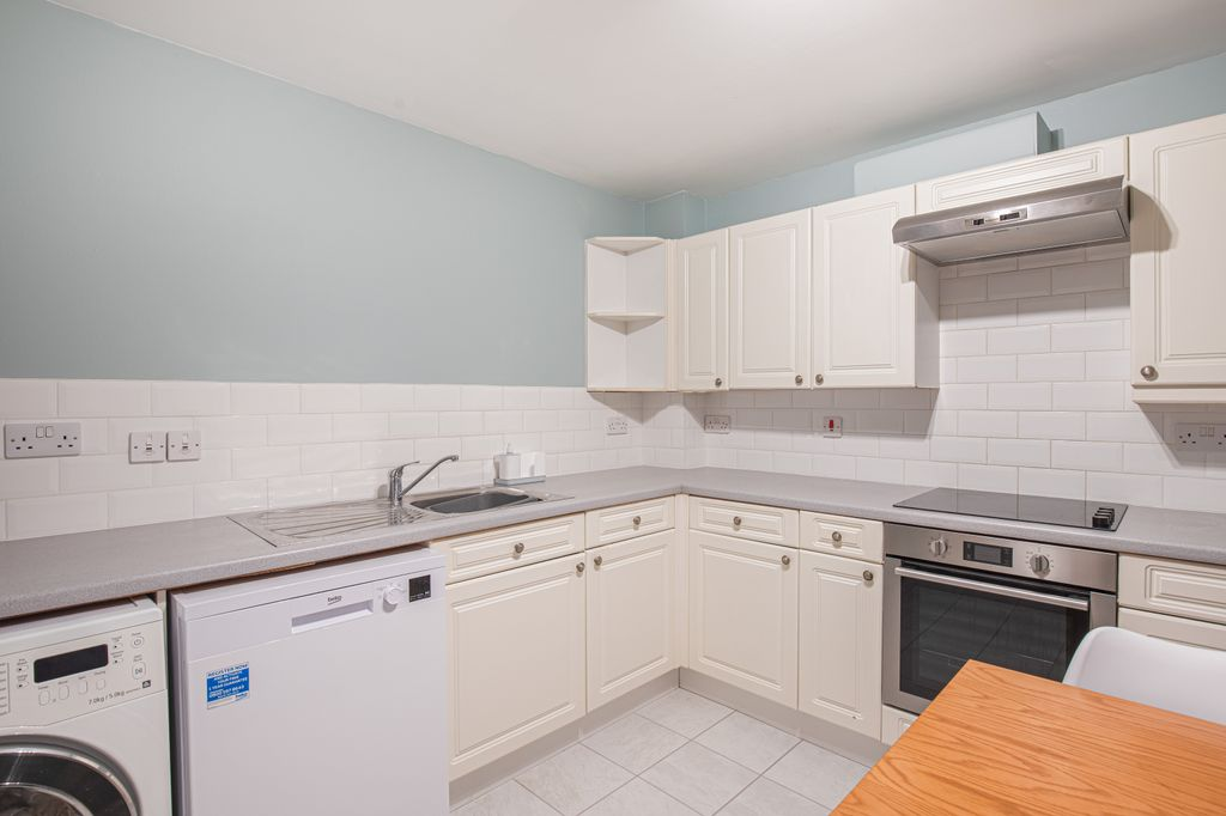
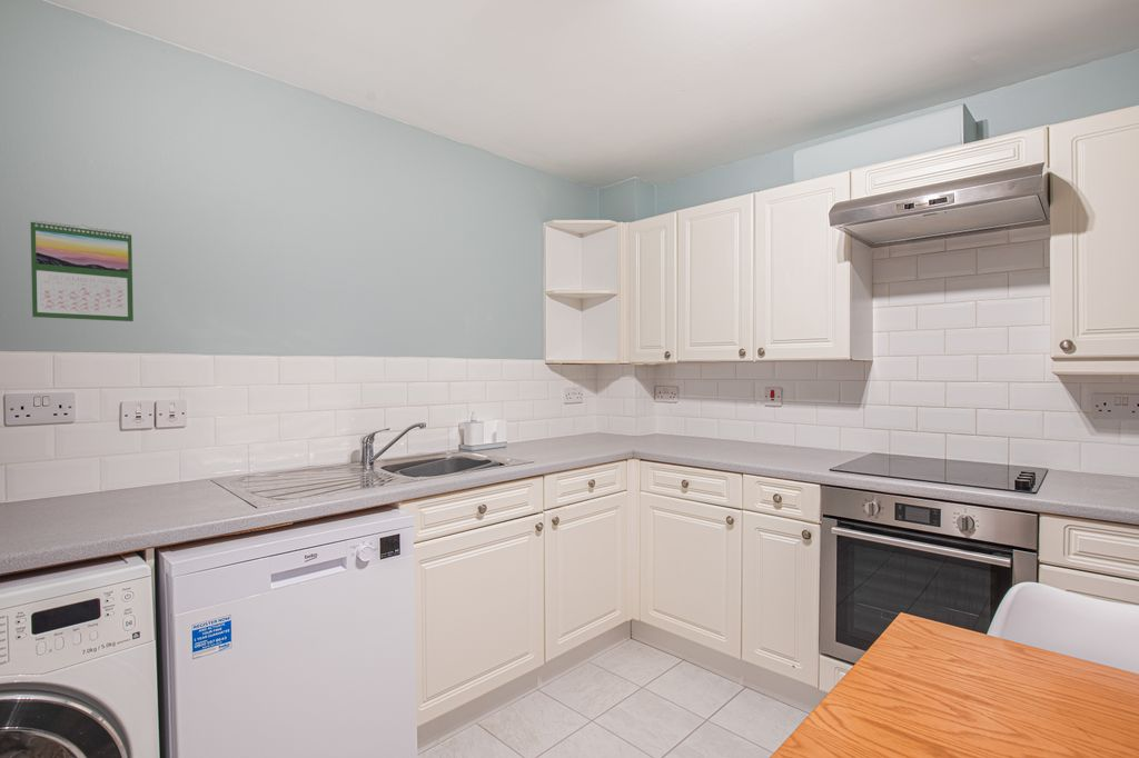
+ calendar (83, 271)
